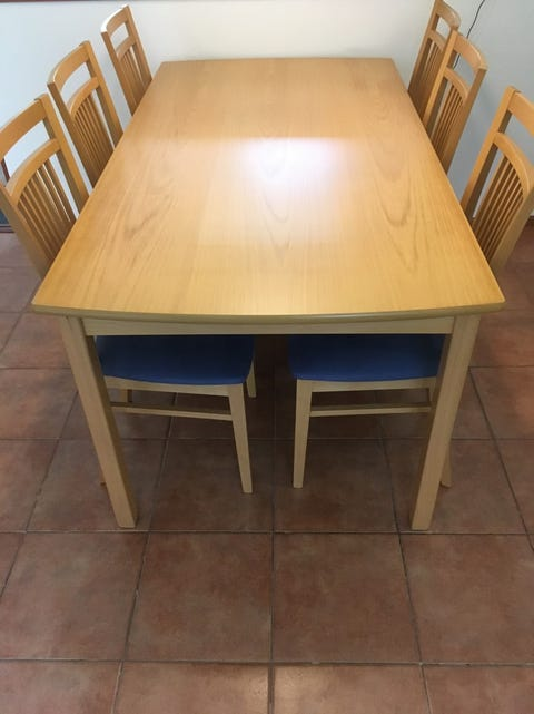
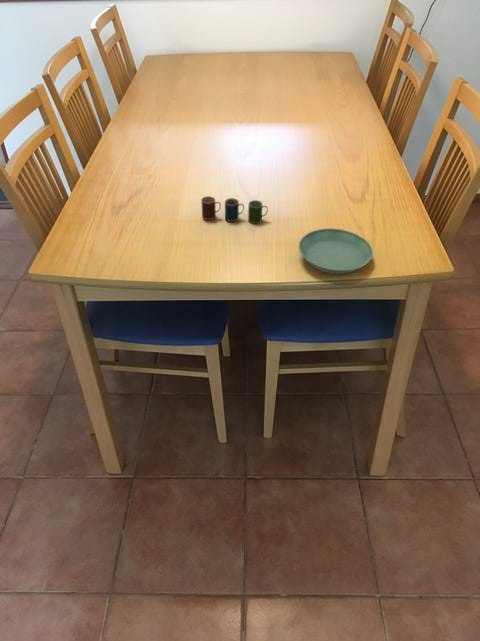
+ saucer (334, 253)
+ cup (234, 204)
